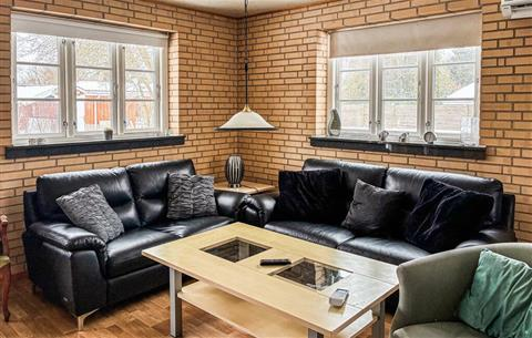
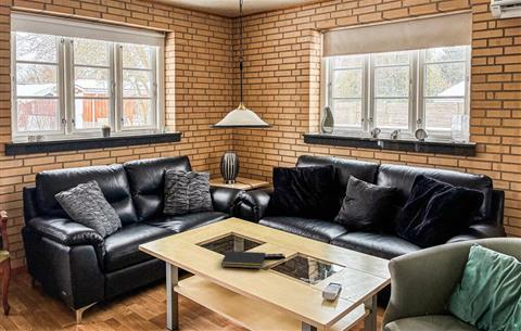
+ notepad (243, 258)
